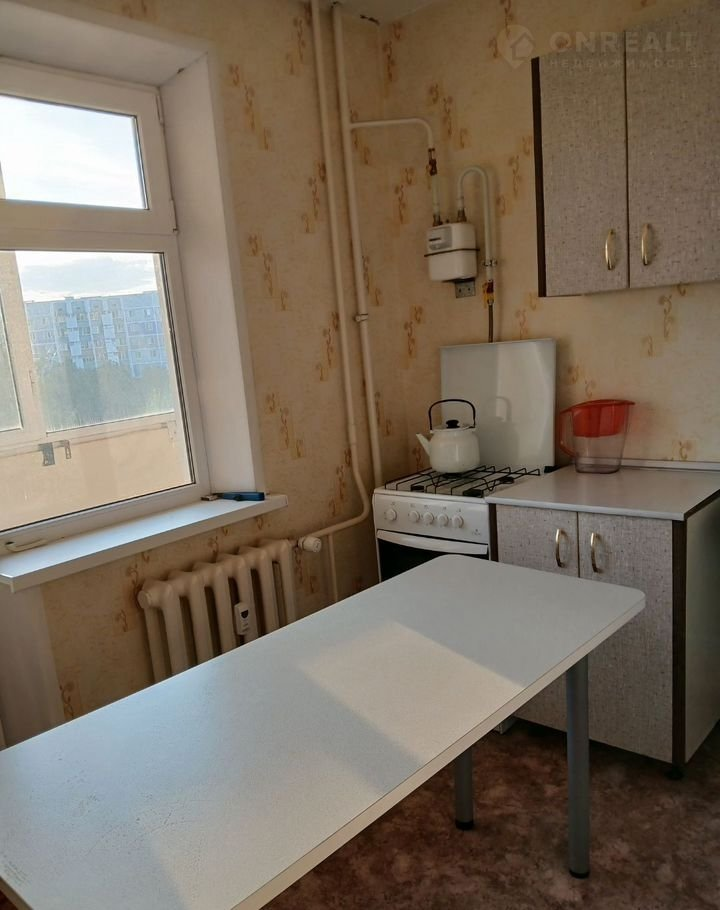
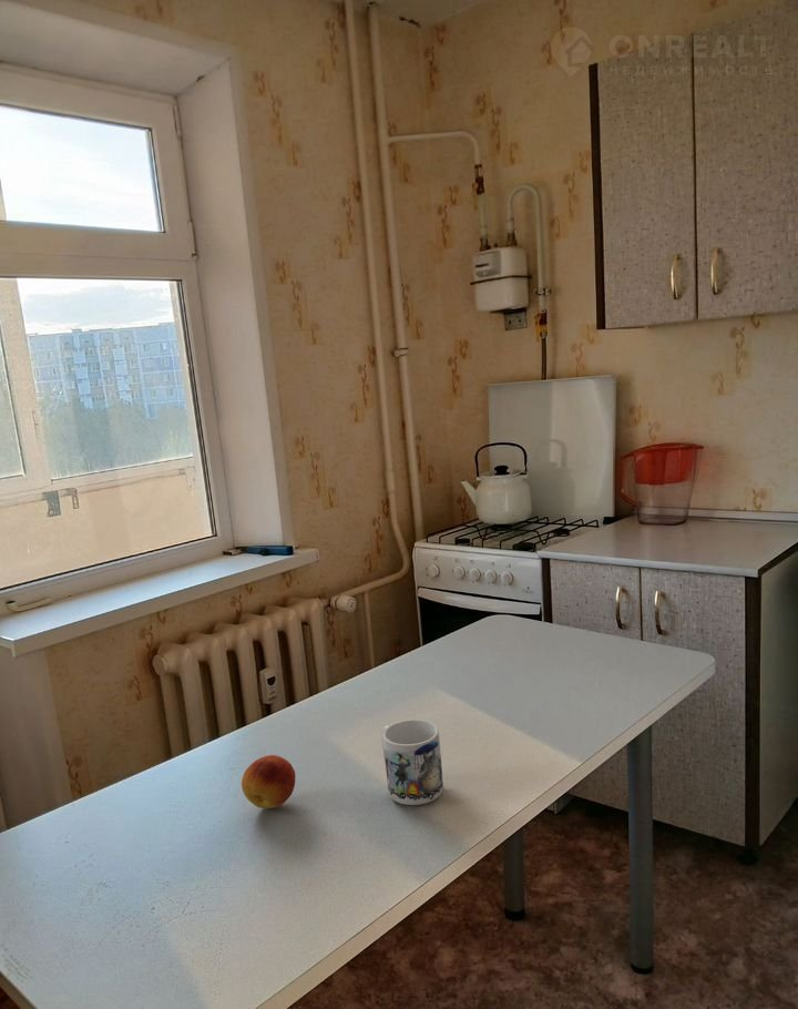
+ mug (407, 758)
+ fruit (268, 782)
